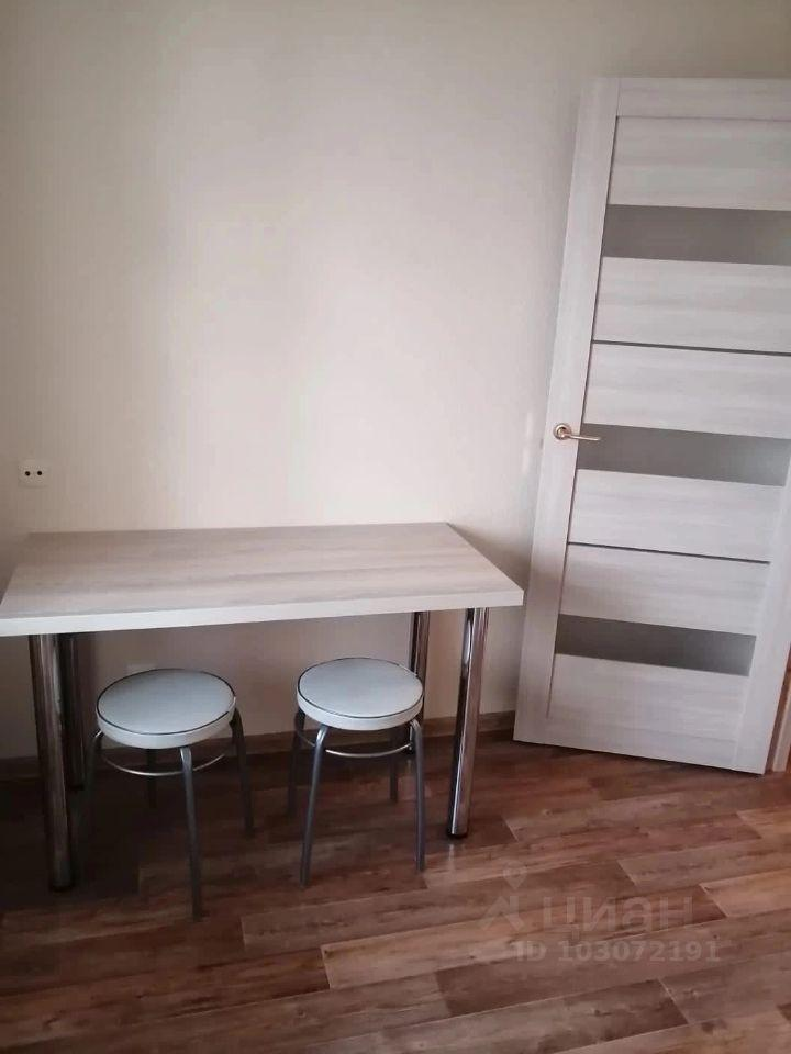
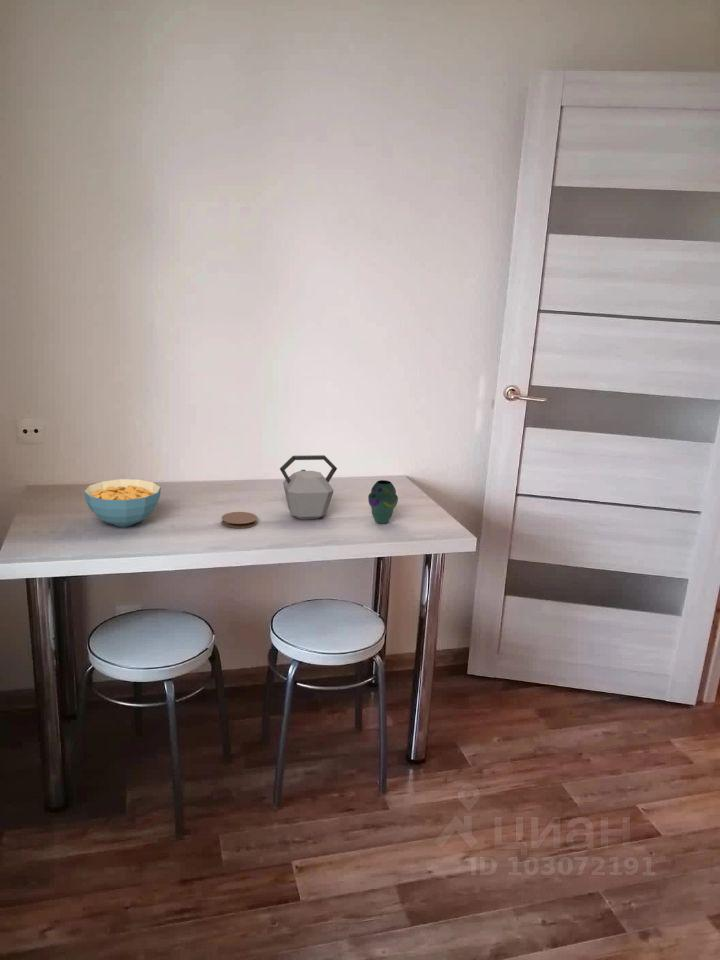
+ kettle (303, 479)
+ coaster (239, 519)
+ cereal bowl (123, 506)
+ vase (382, 502)
